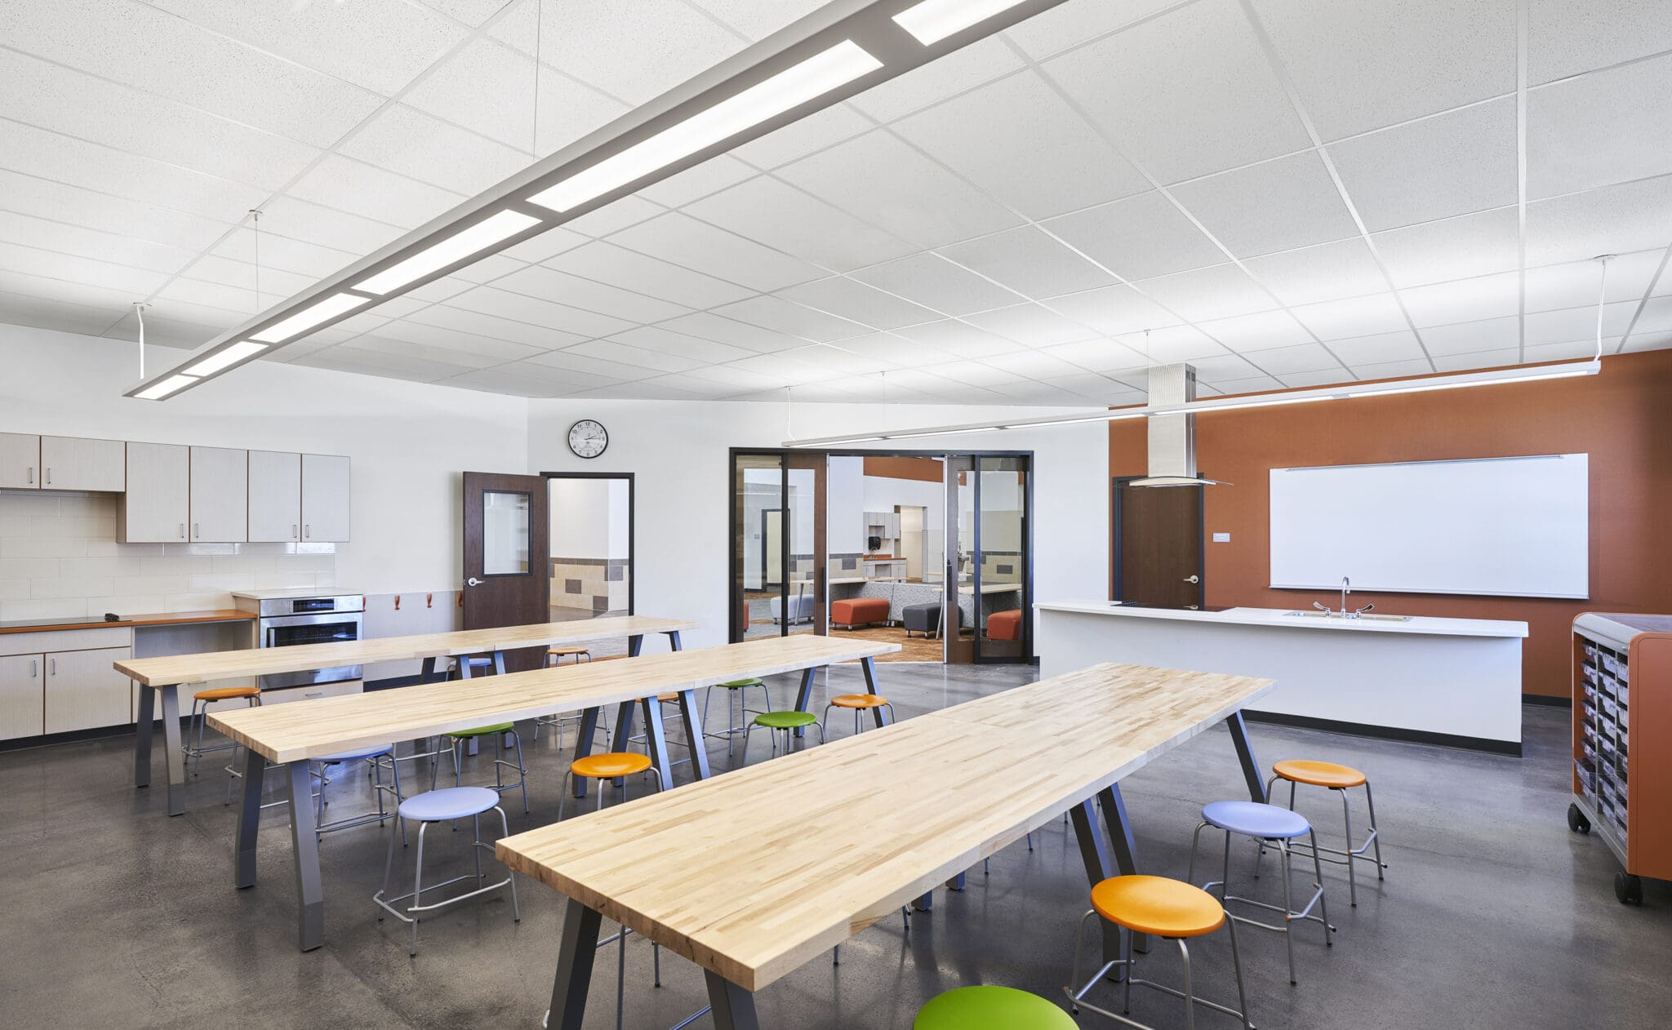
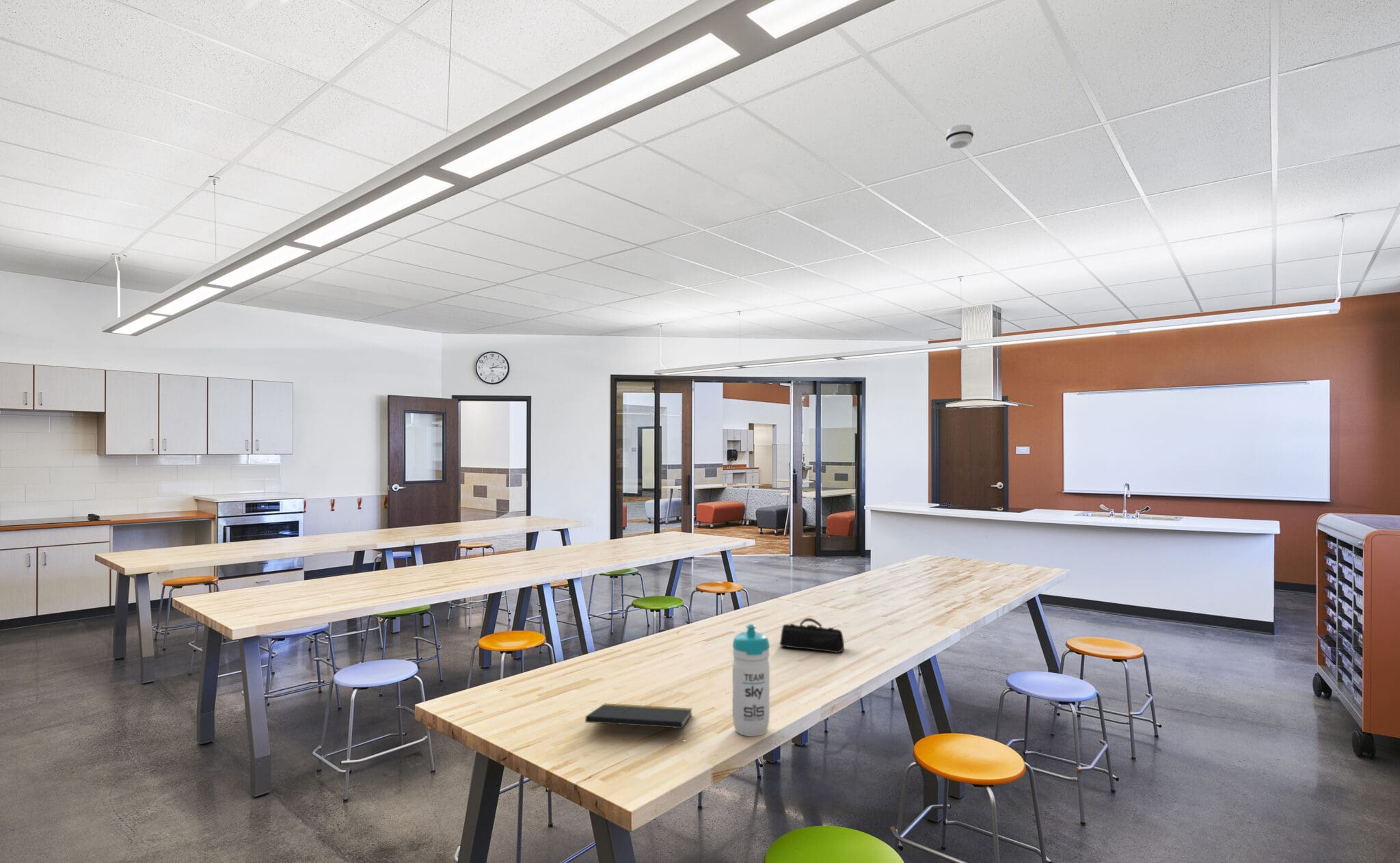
+ pencil case (811, 633)
+ water bottle (751, 677)
+ smoke detector (959, 137)
+ notepad (641, 715)
